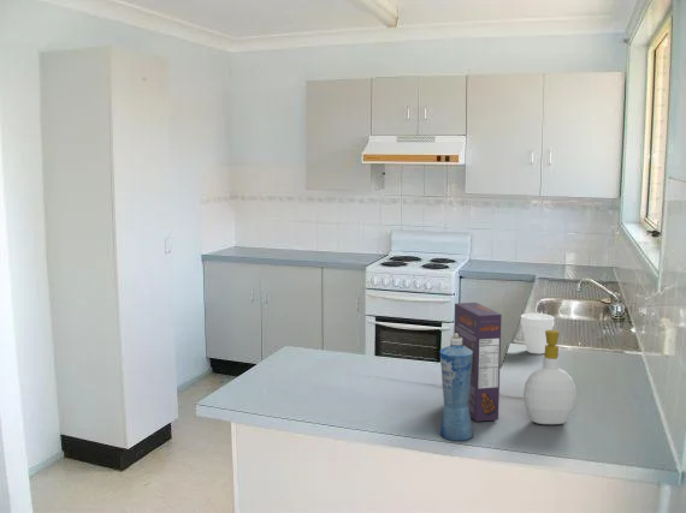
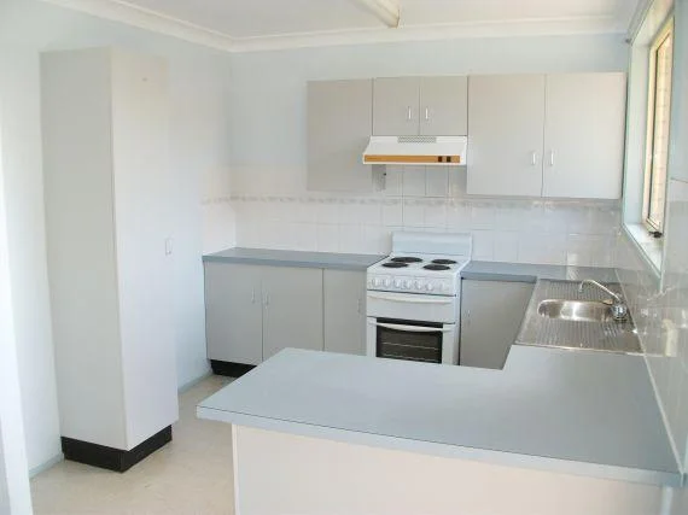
- cereal box (475, 359)
- squeeze bottle (456, 384)
- cup (537, 333)
- soap bottle (549, 376)
